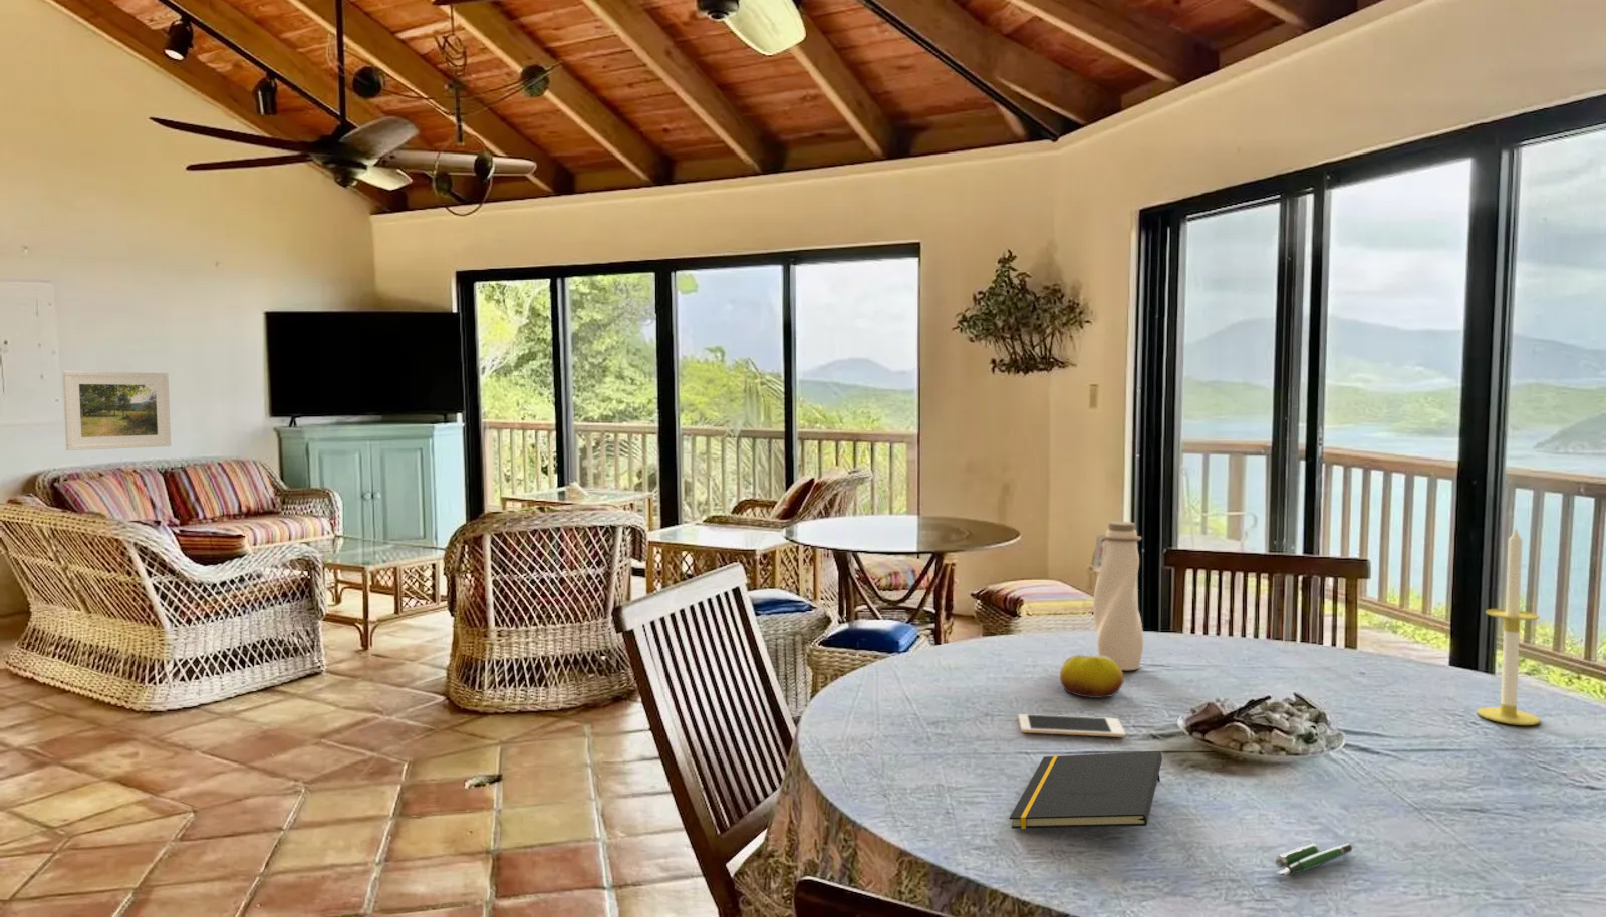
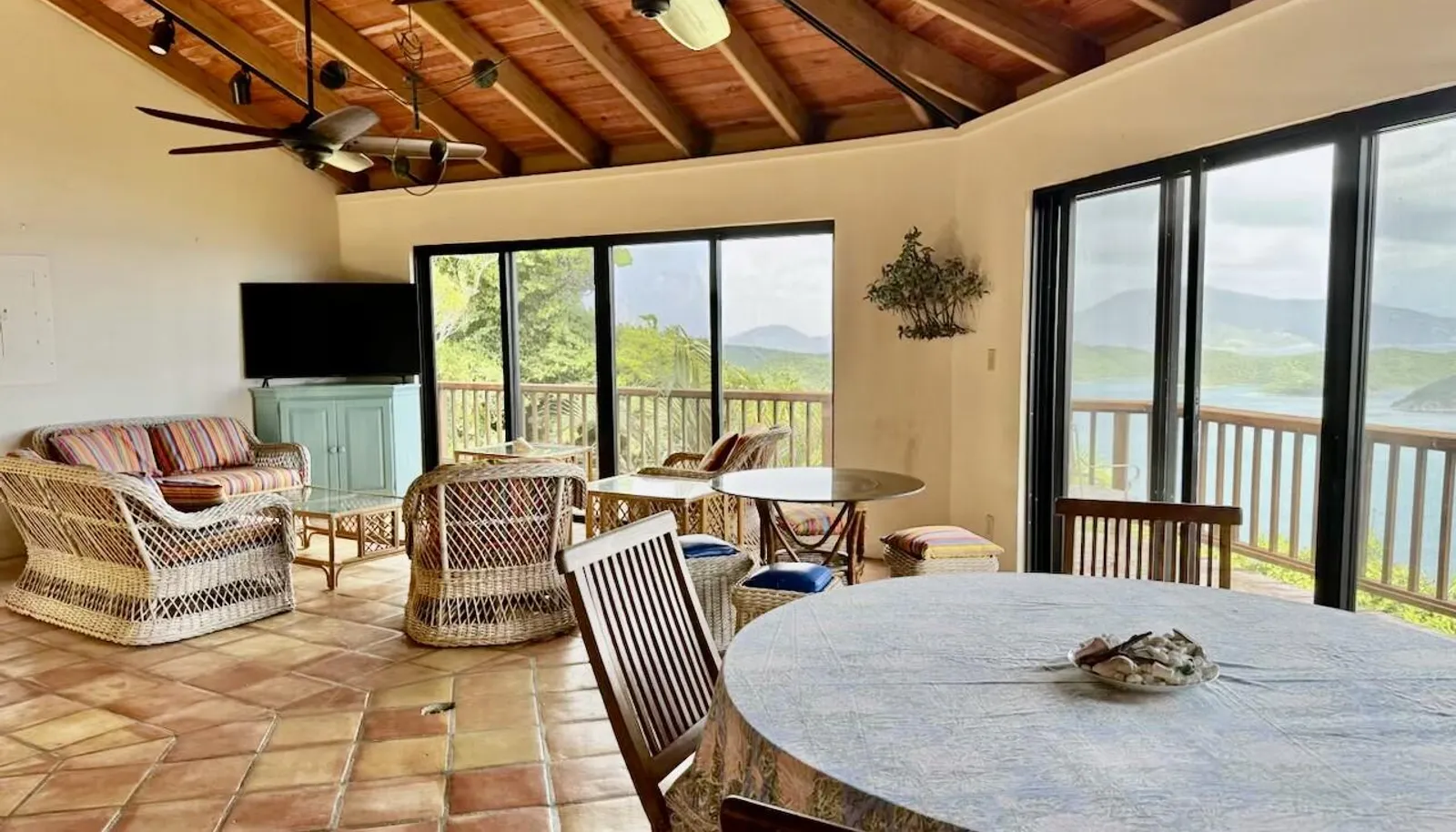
- fruit (1090, 672)
- cell phone (1070, 725)
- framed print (118, 410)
- water bottle (1116, 594)
- candle (1511, 621)
- notepad (1089, 788)
- pen (1307, 855)
